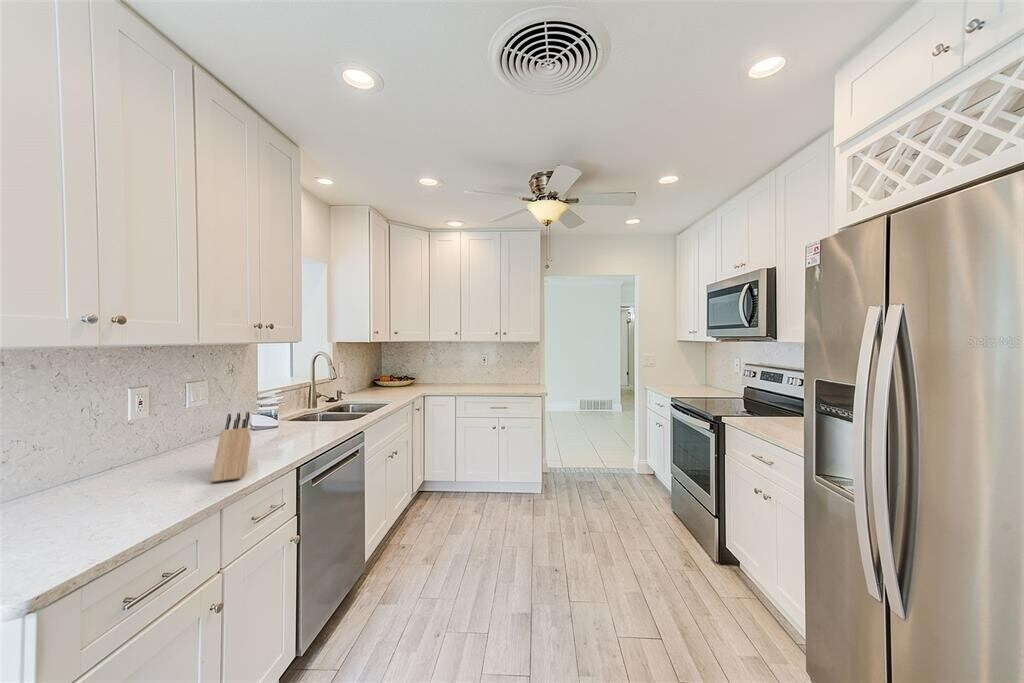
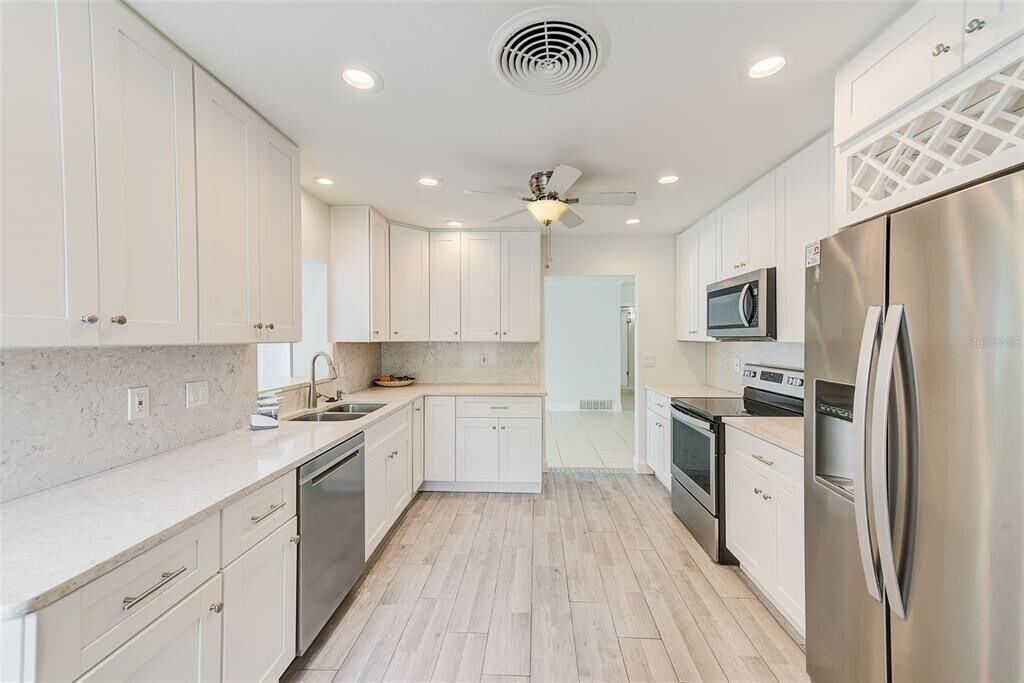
- knife block (233, 443)
